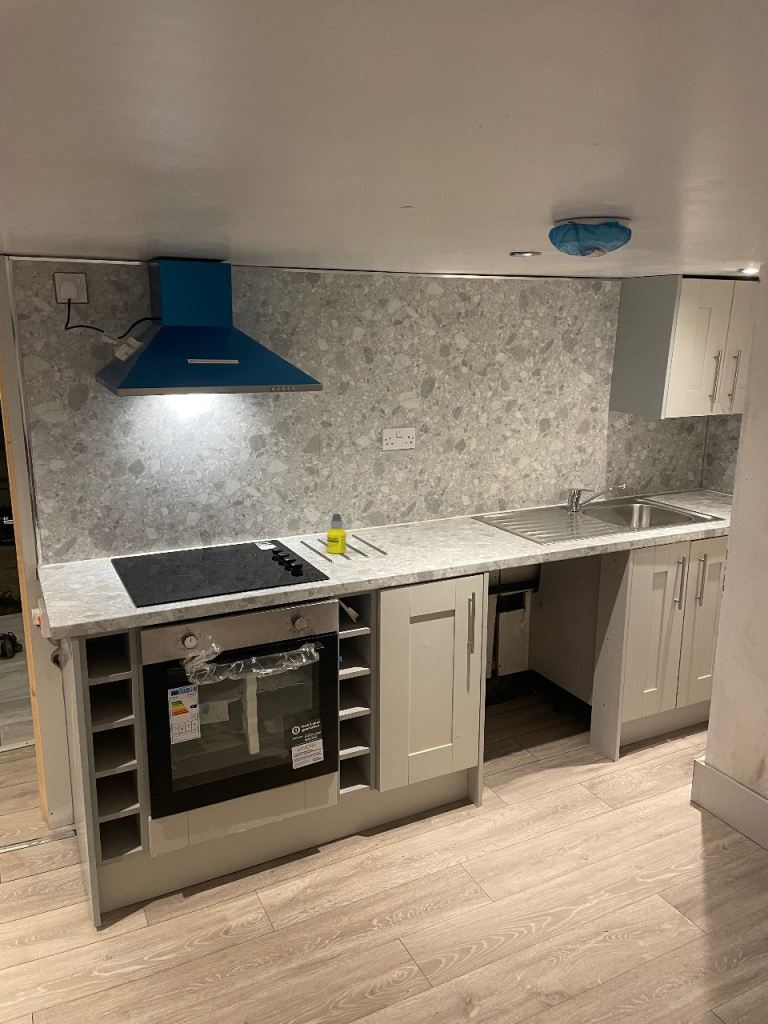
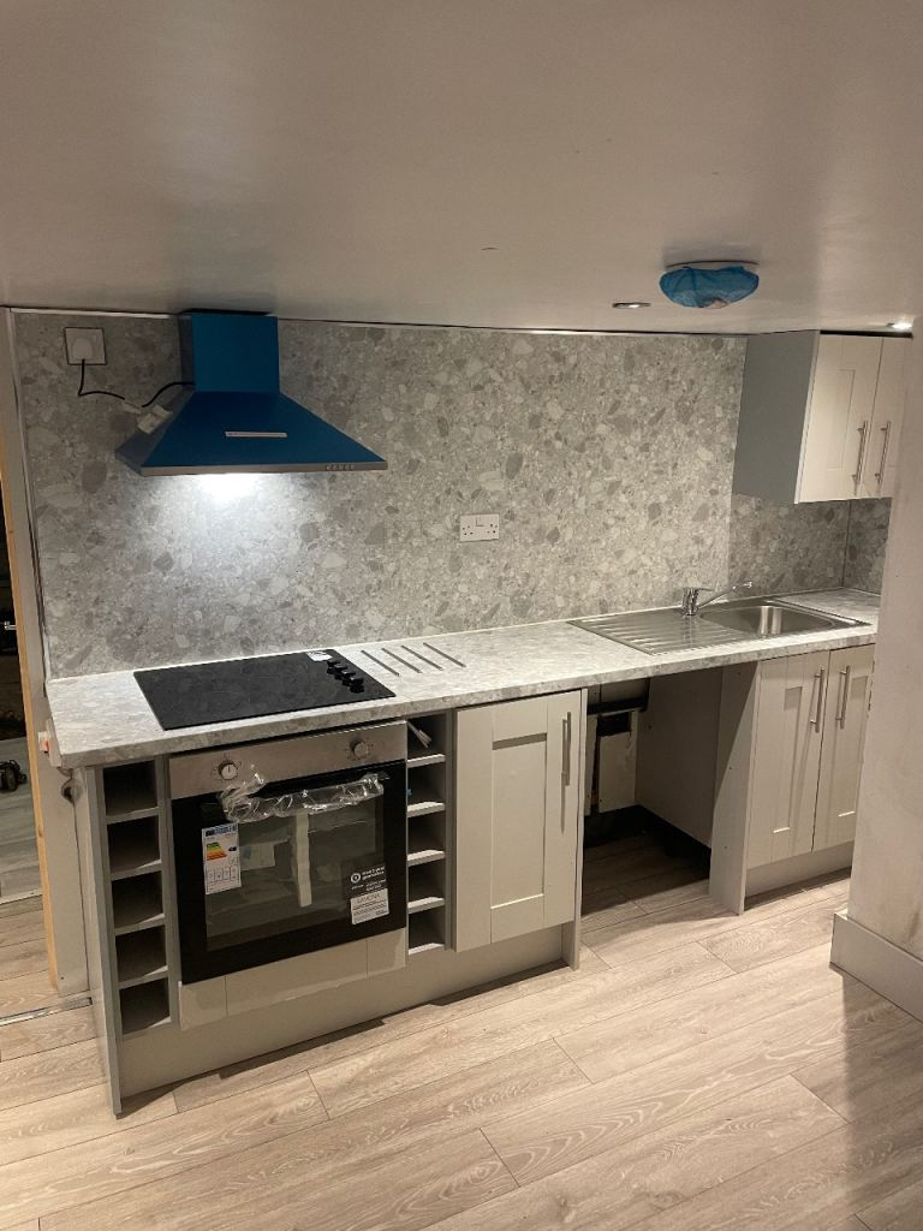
- bottle (336, 532)
